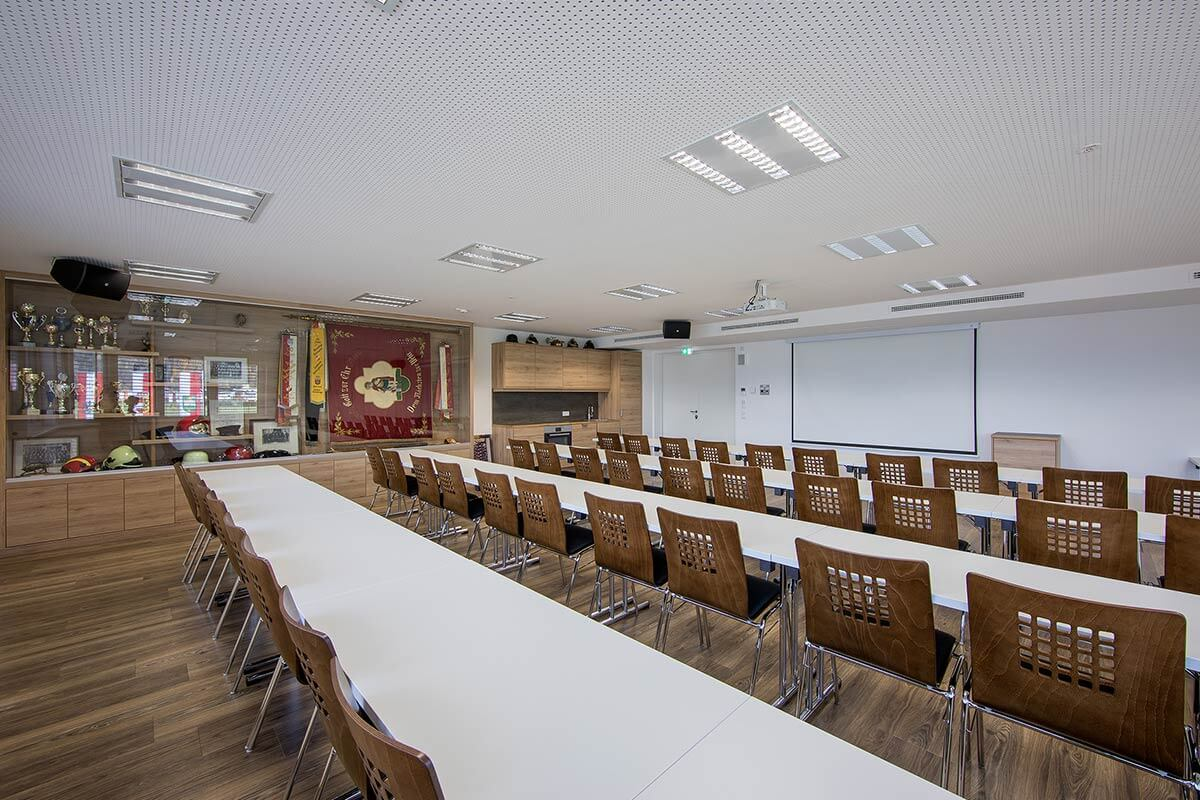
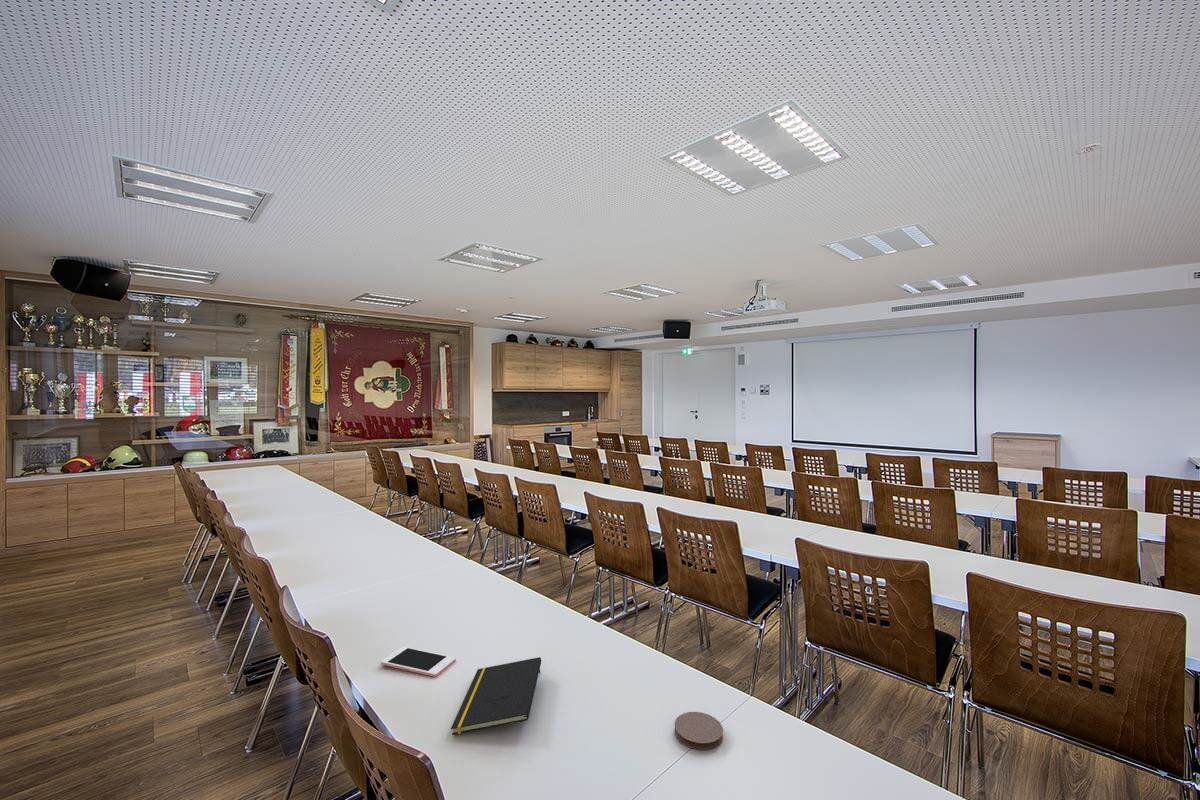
+ notepad (500, 692)
+ cell phone (418, 661)
+ coaster (698, 729)
